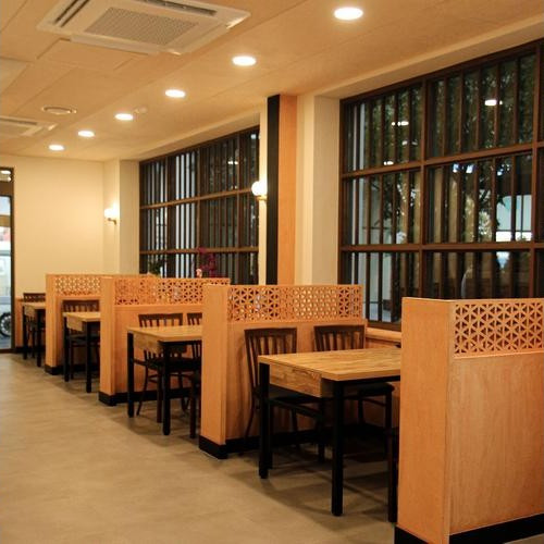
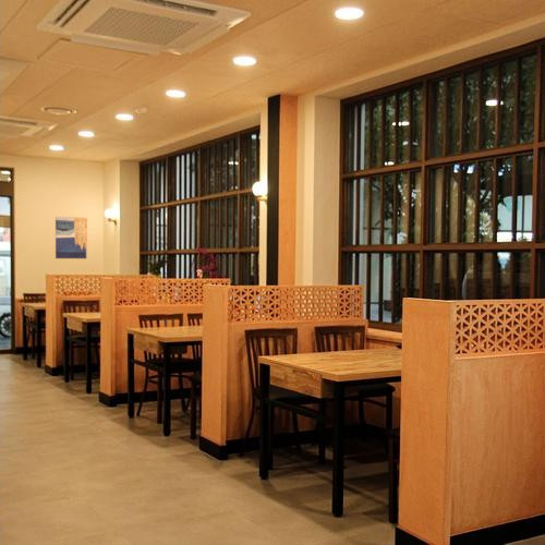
+ wall art (71, 238)
